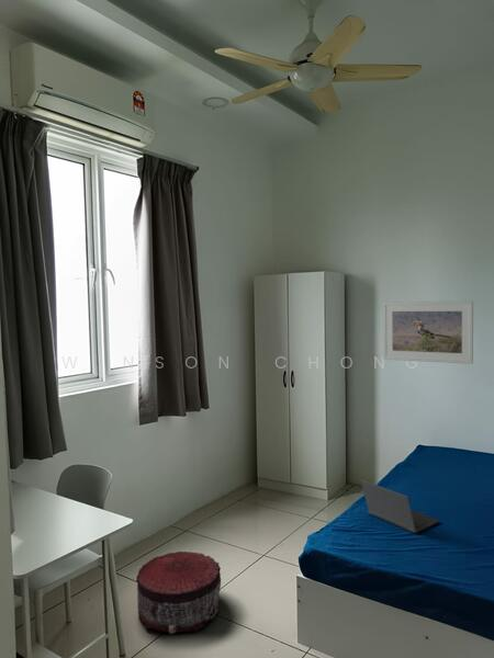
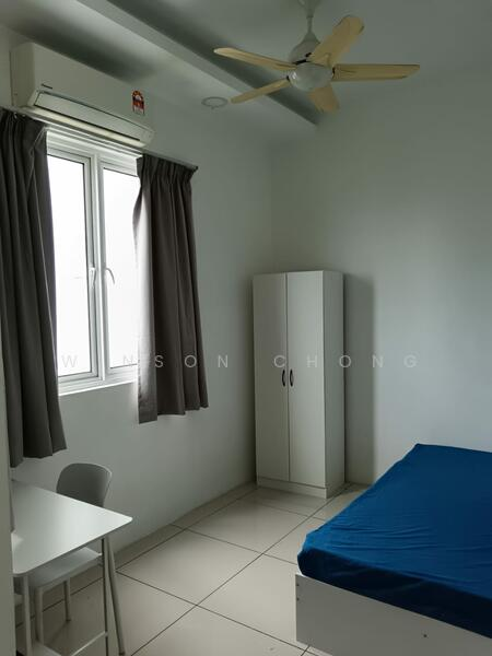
- laptop computer (398, 500)
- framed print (426, 331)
- pouf (179, 587)
